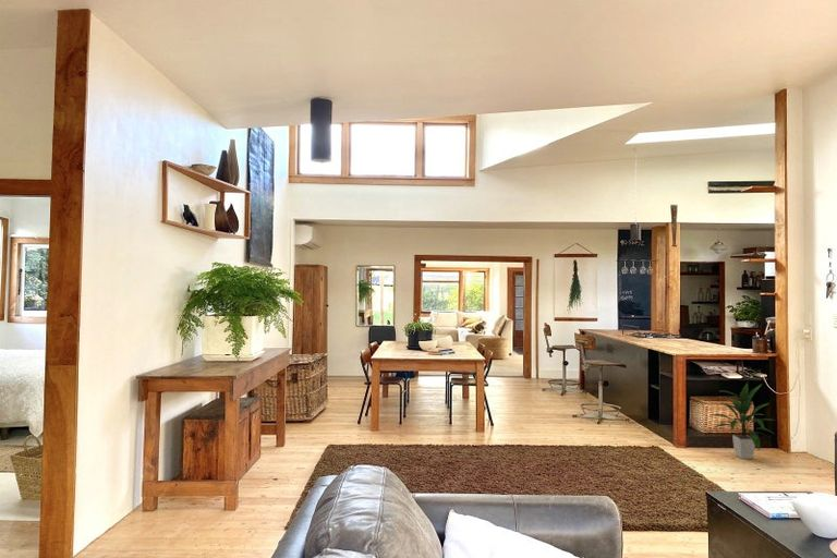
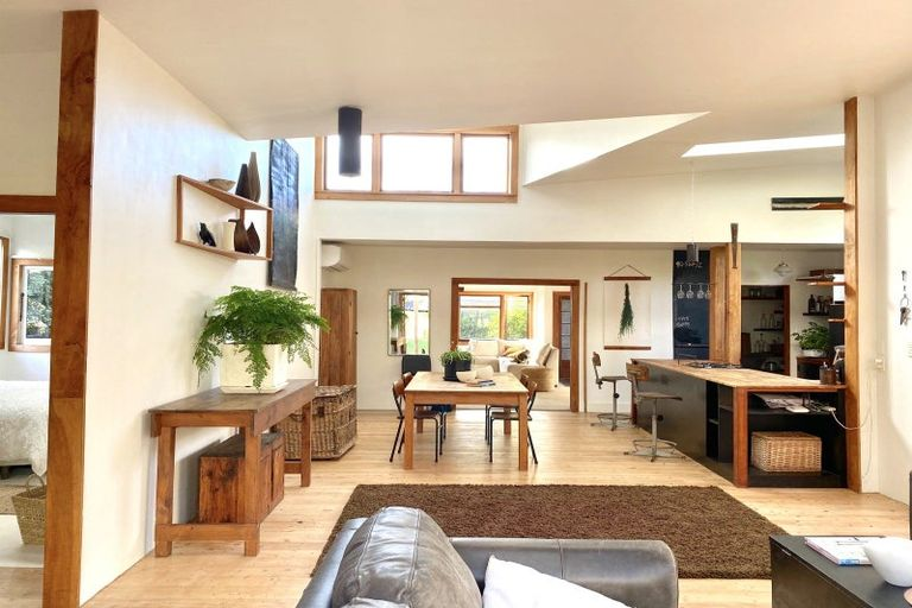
- indoor plant (743, 420)
